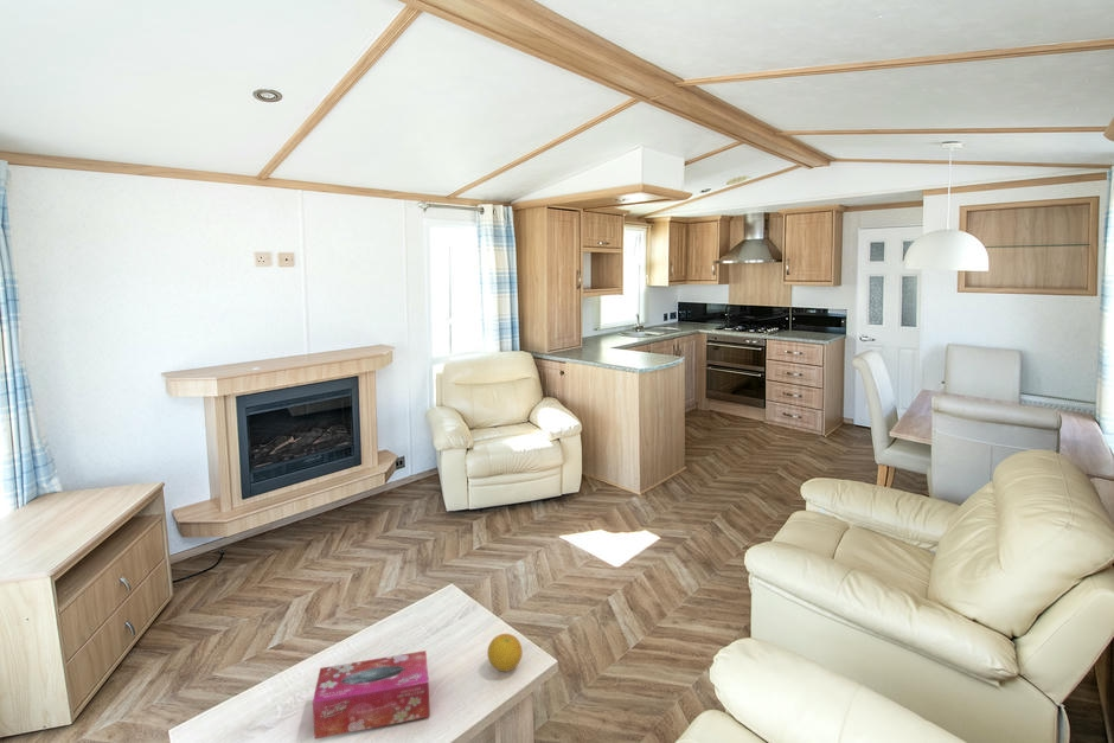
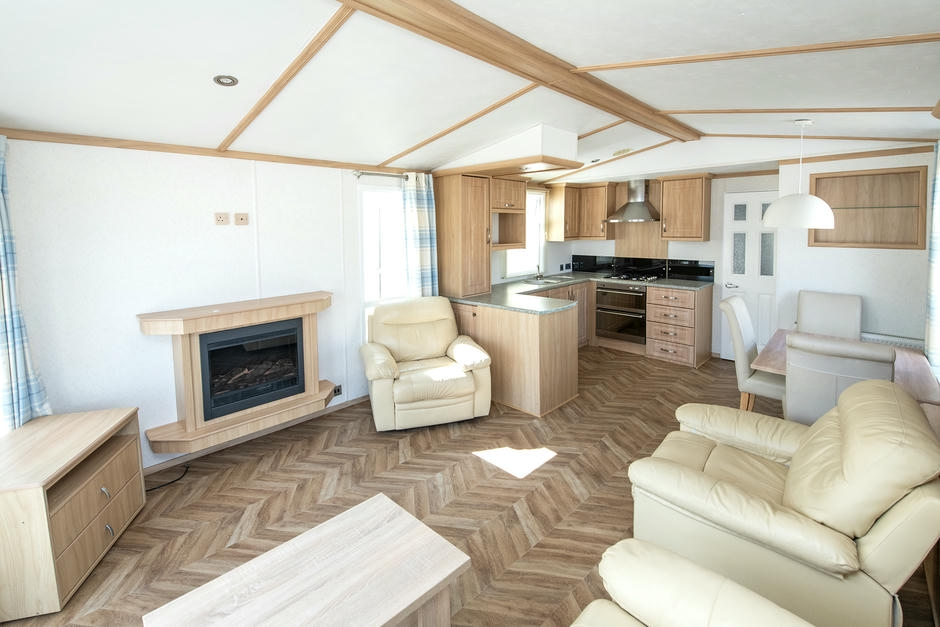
- tissue box (373, 691)
- fruit (505, 652)
